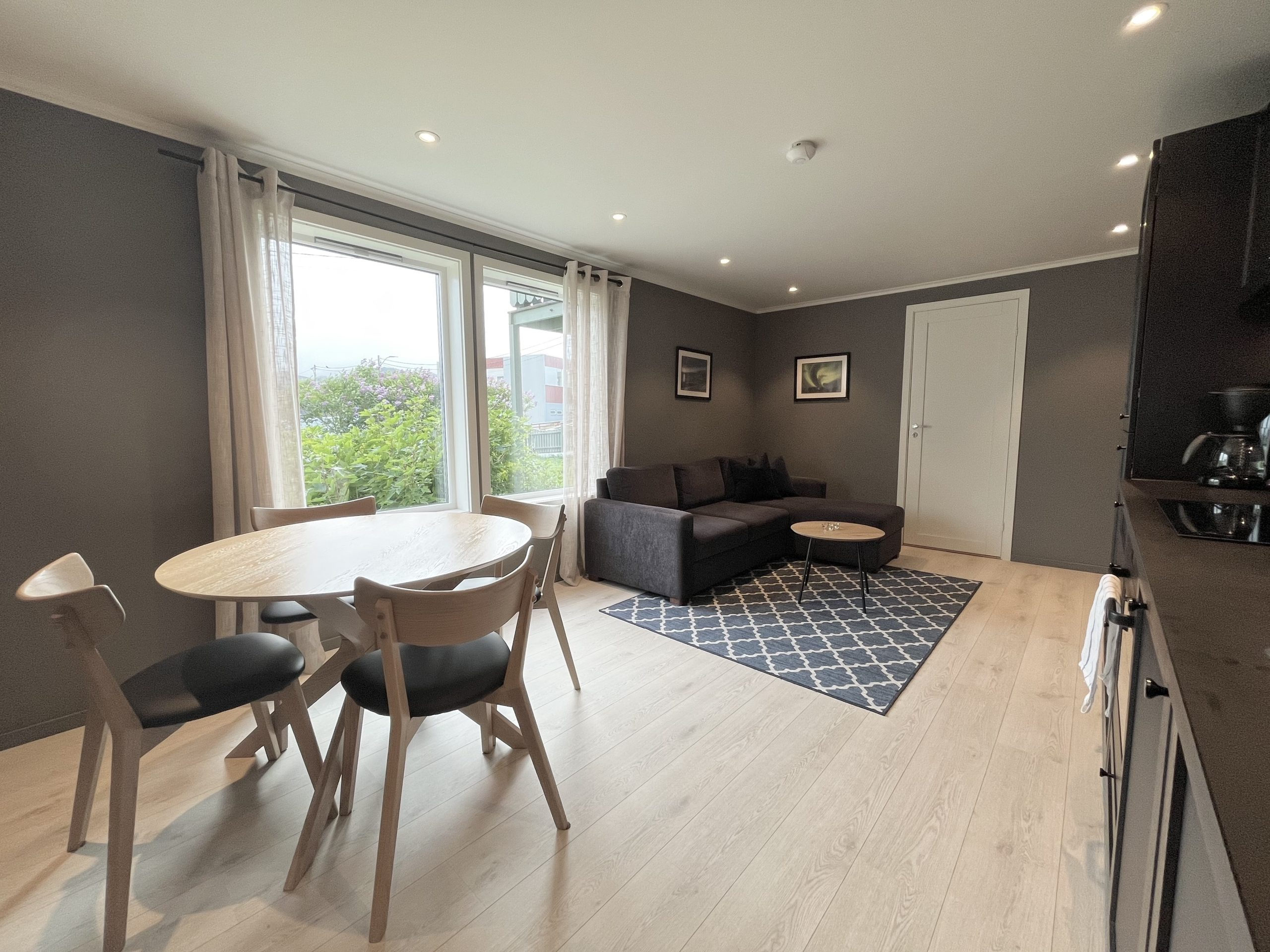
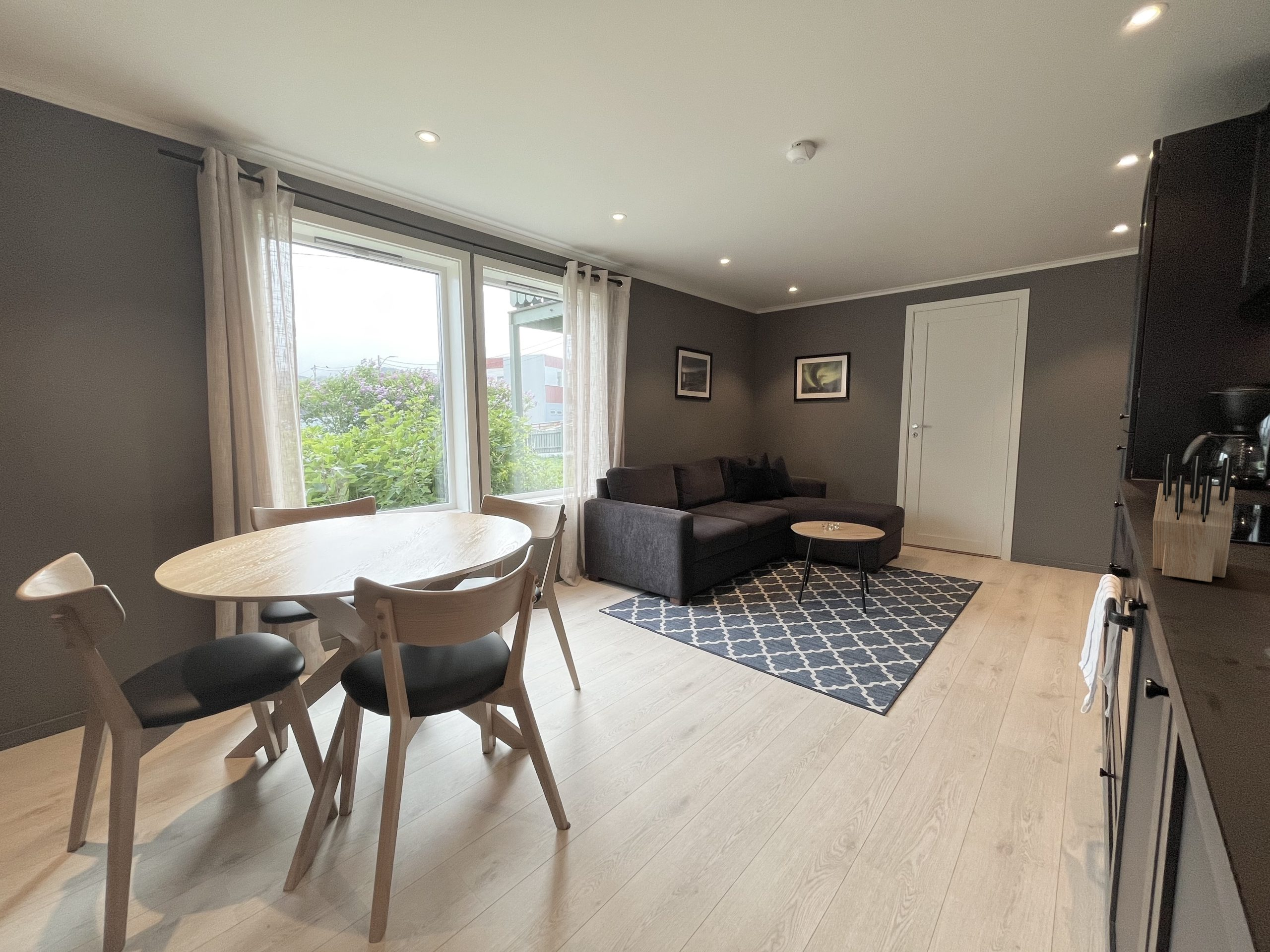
+ knife block (1193, 514)
